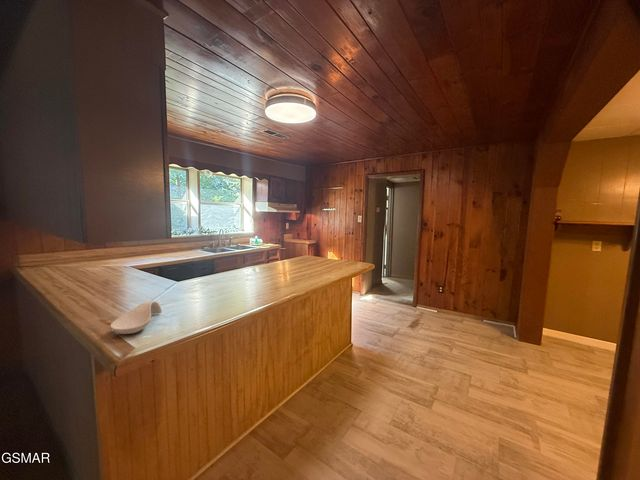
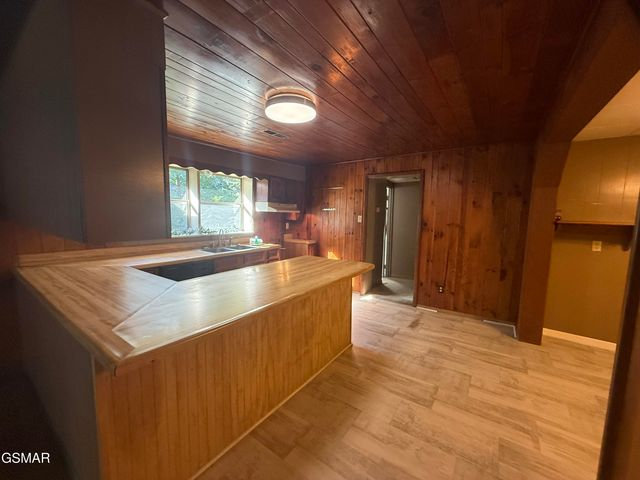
- spoon rest (140, 315)
